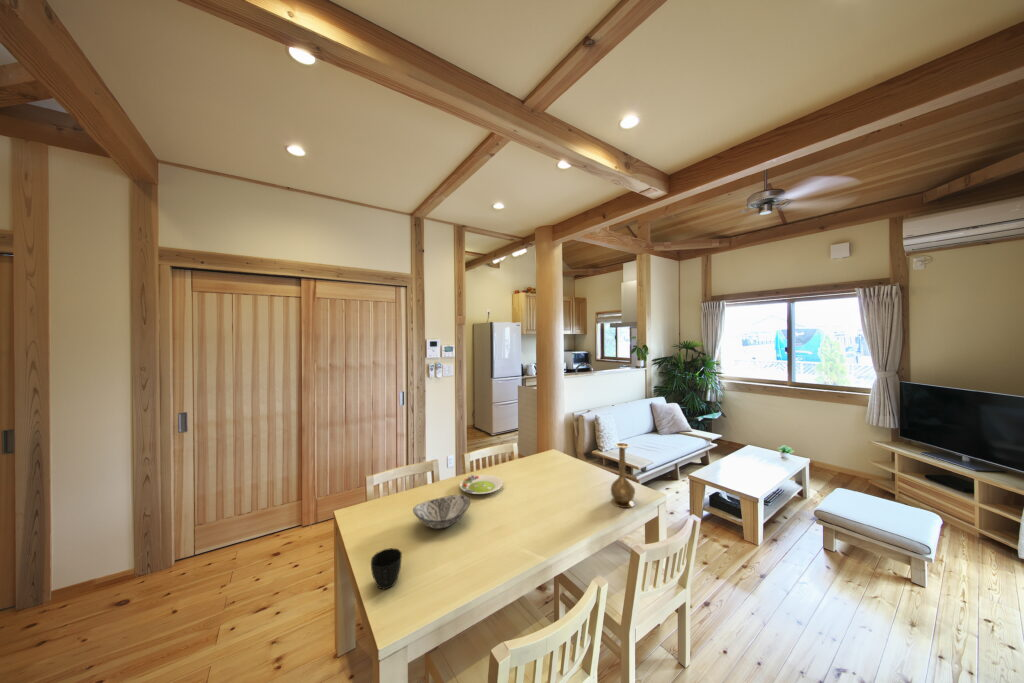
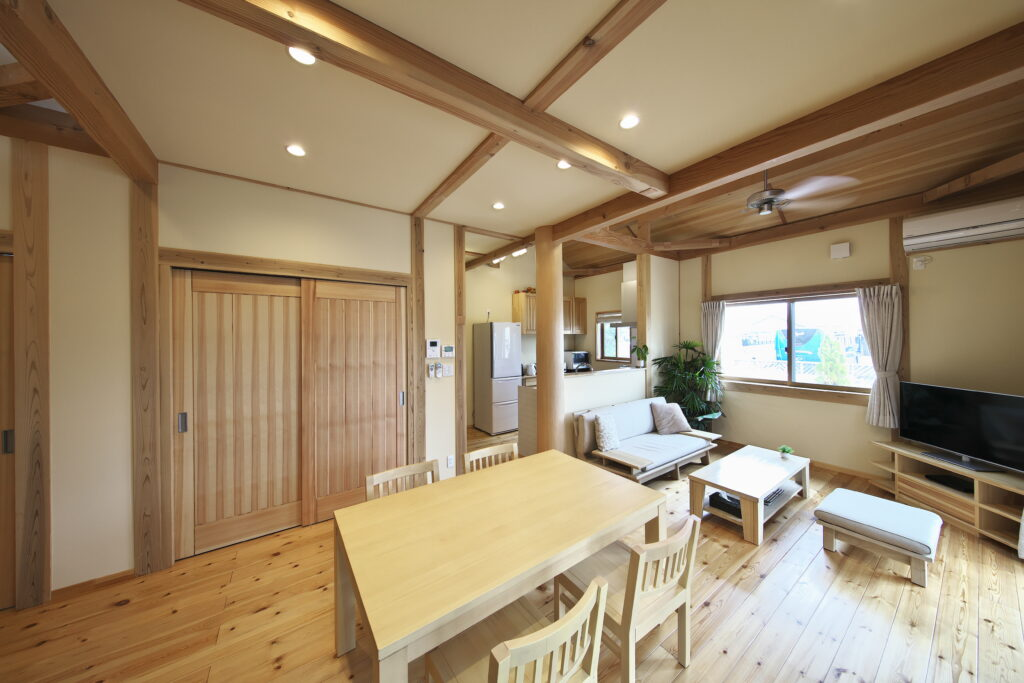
- cup (385, 571)
- salad plate (481, 484)
- vase (622, 473)
- decorative bowl (442, 513)
